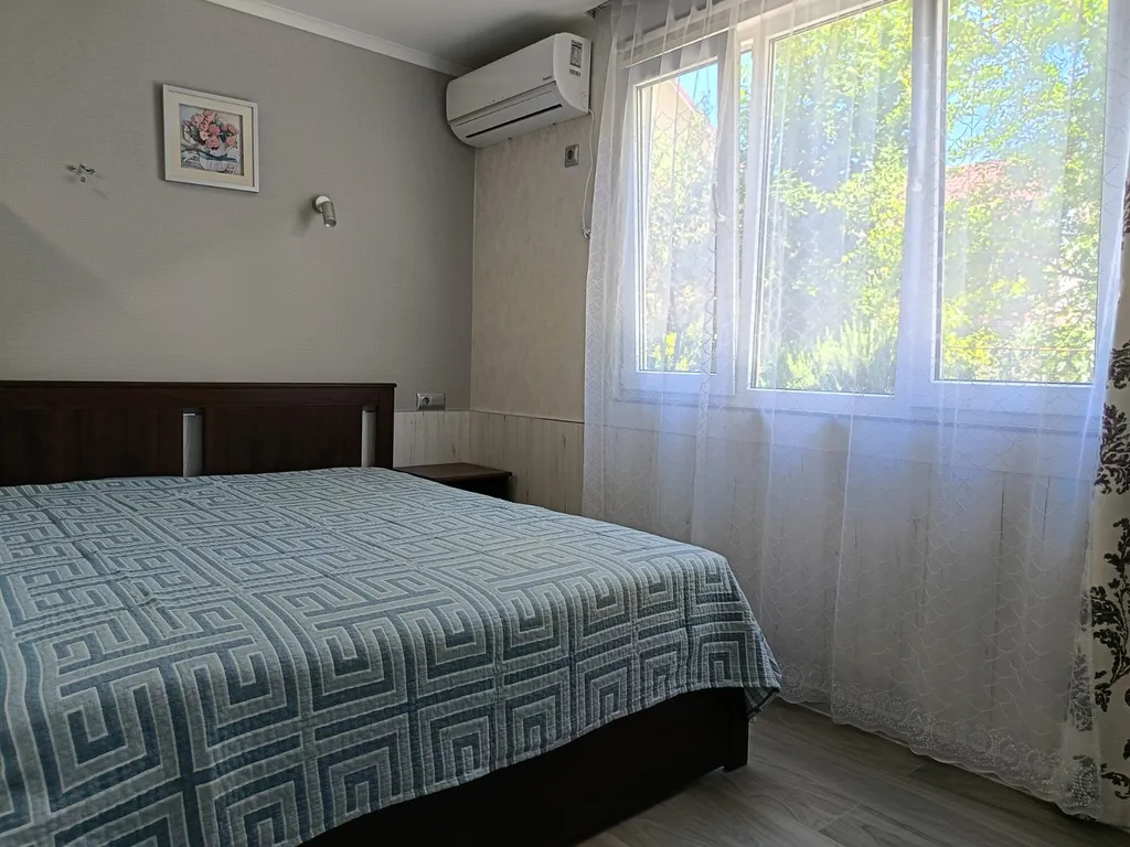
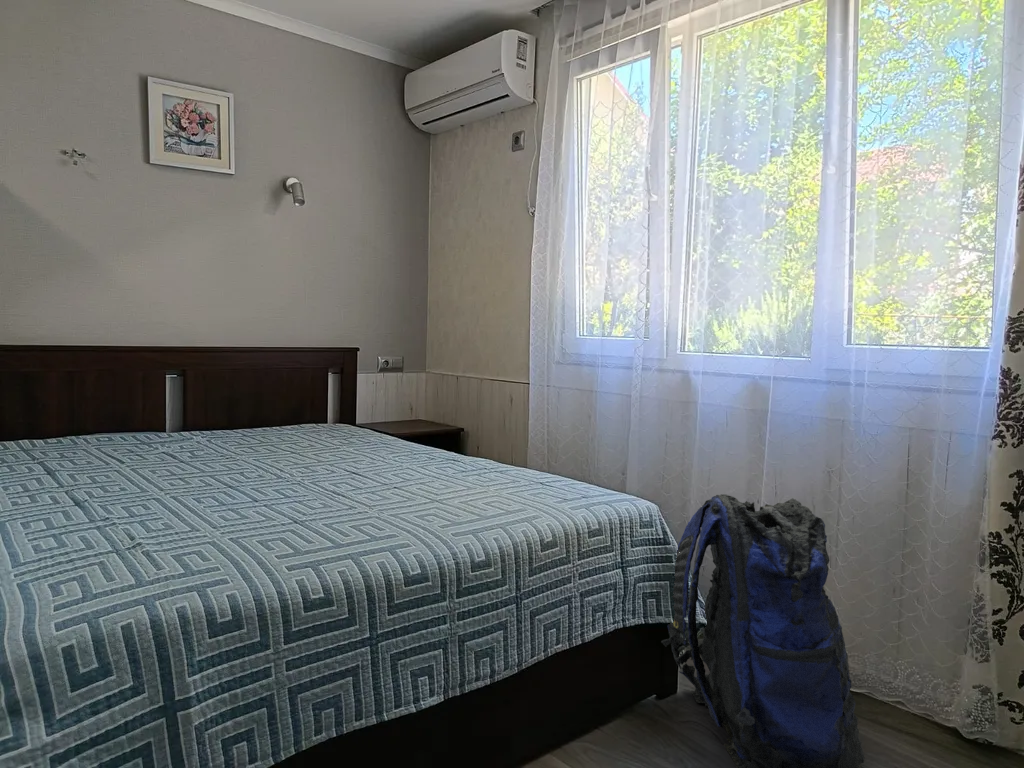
+ backpack (757, 618)
